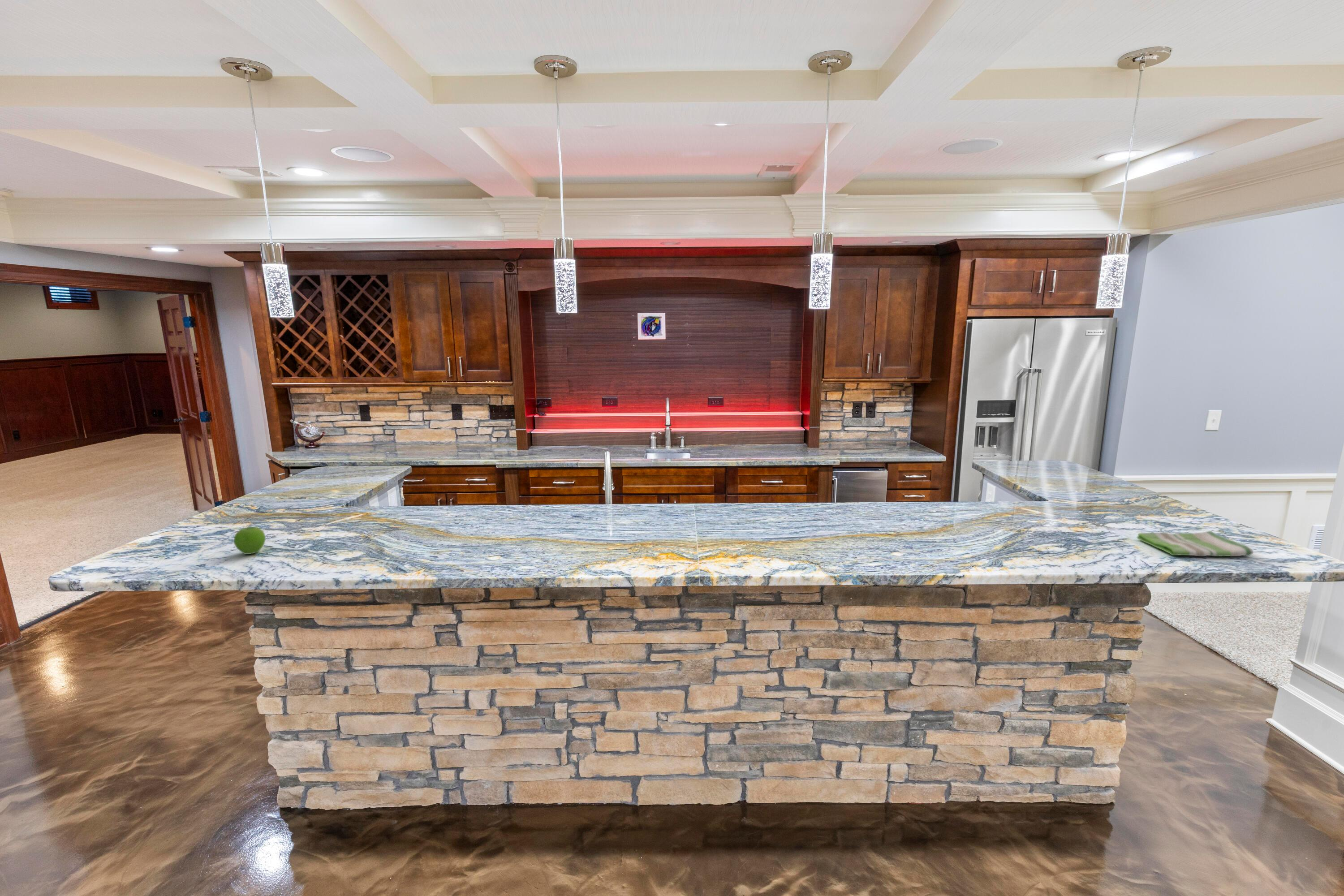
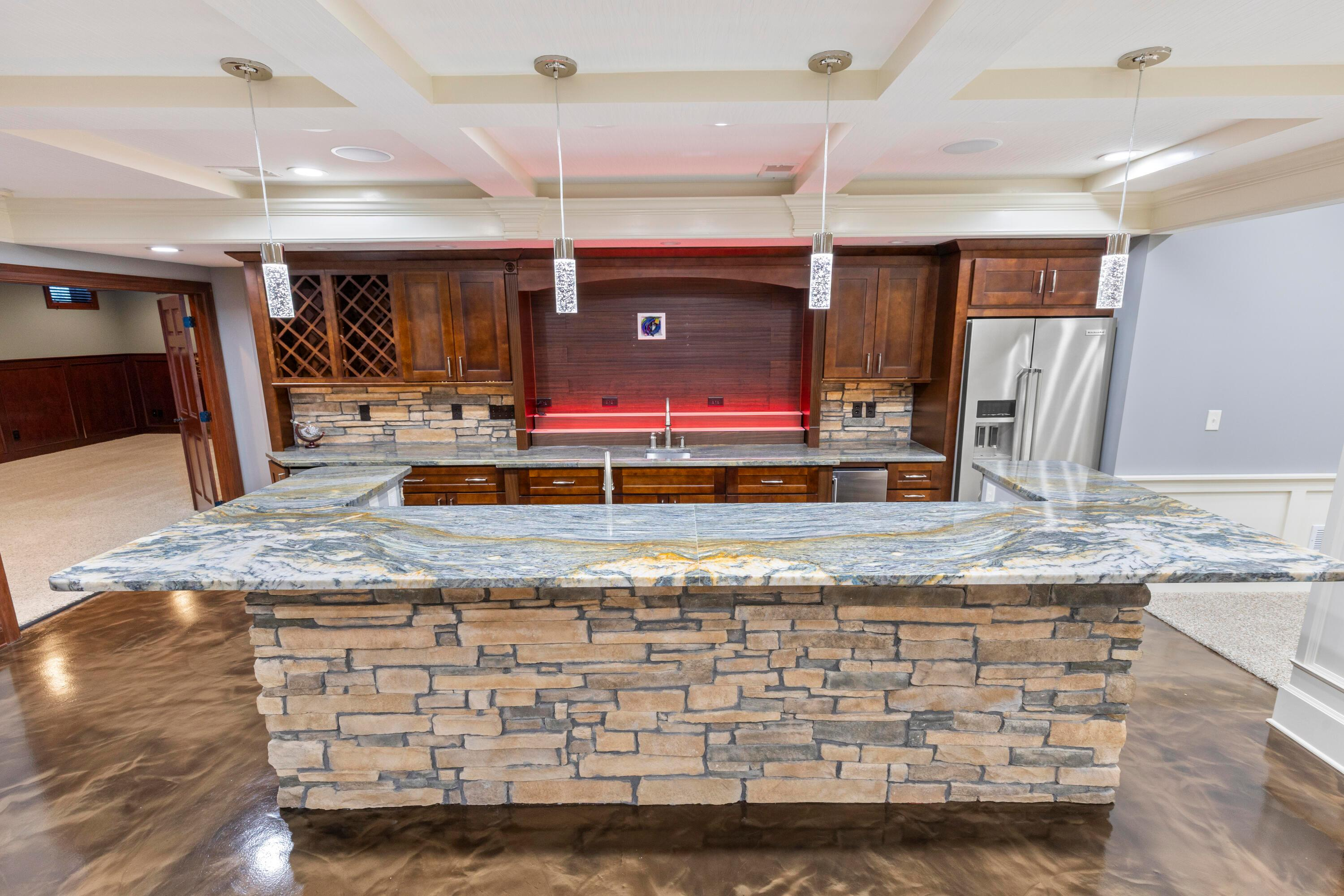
- dish towel (1193, 543)
- fruit (250, 540)
